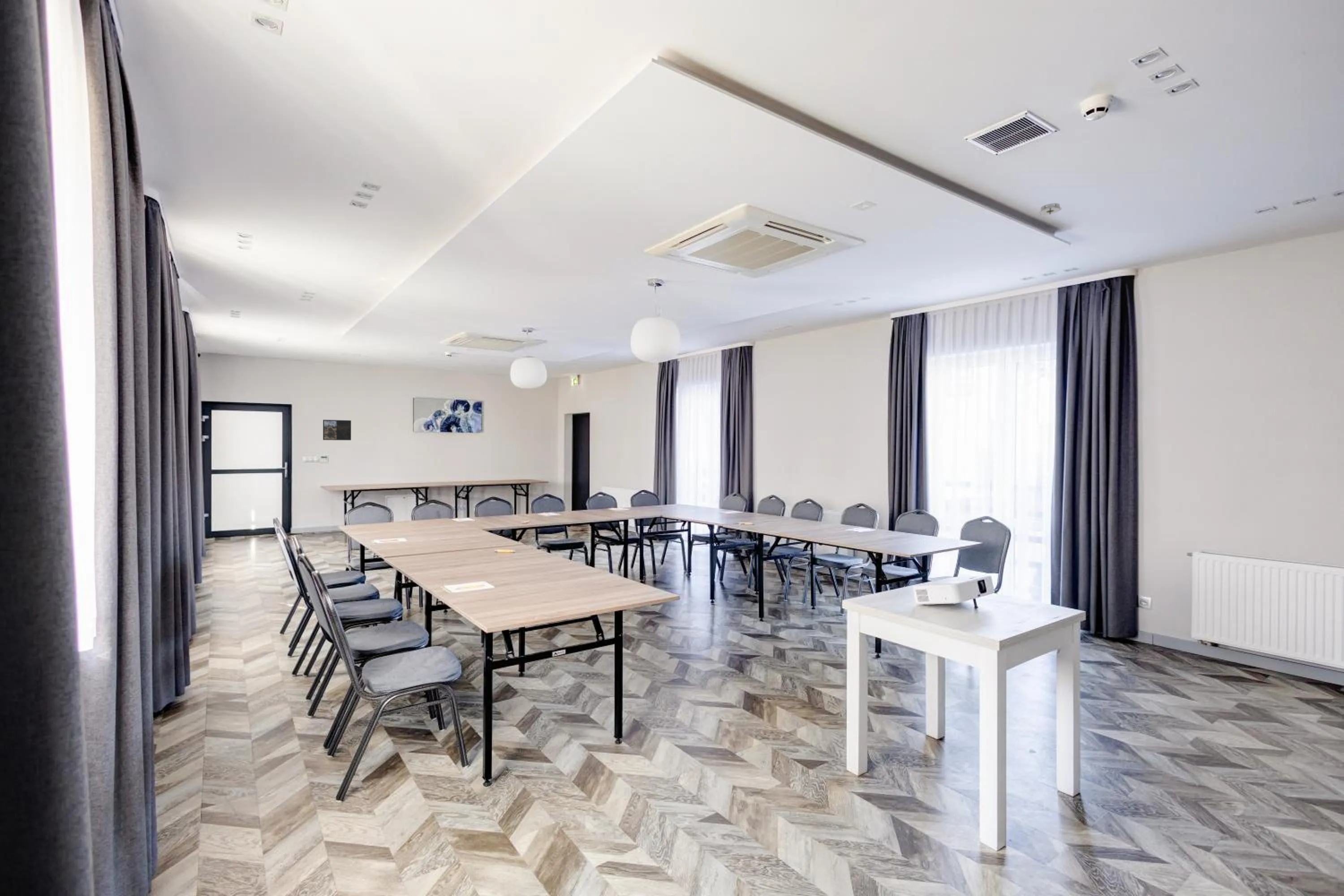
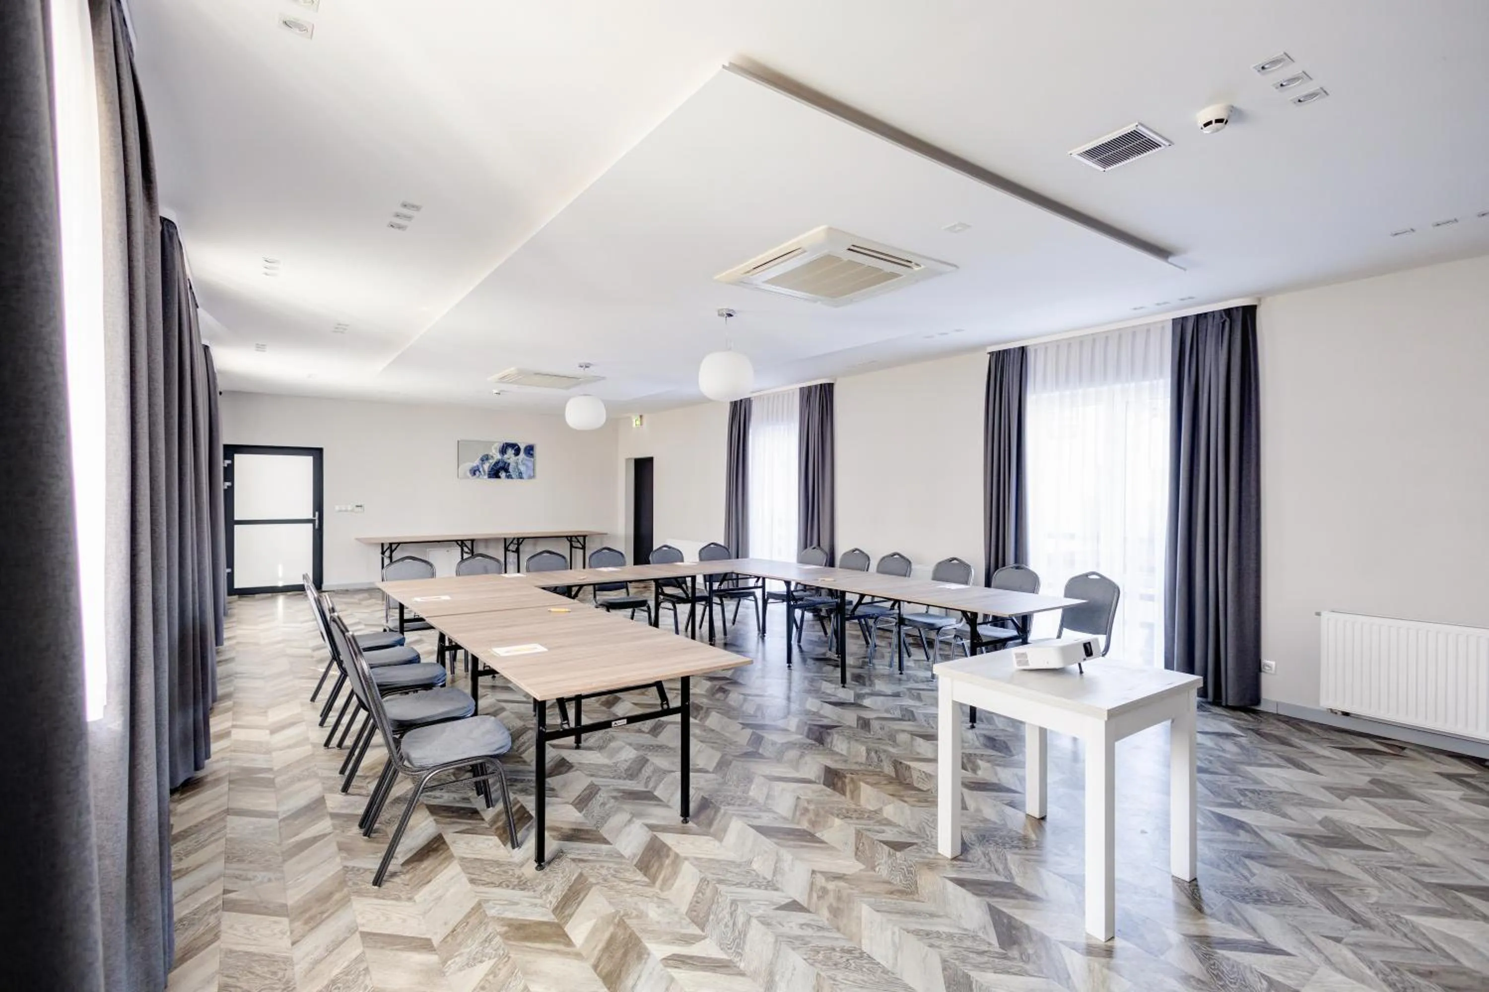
- smoke detector (1049, 209)
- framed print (337, 430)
